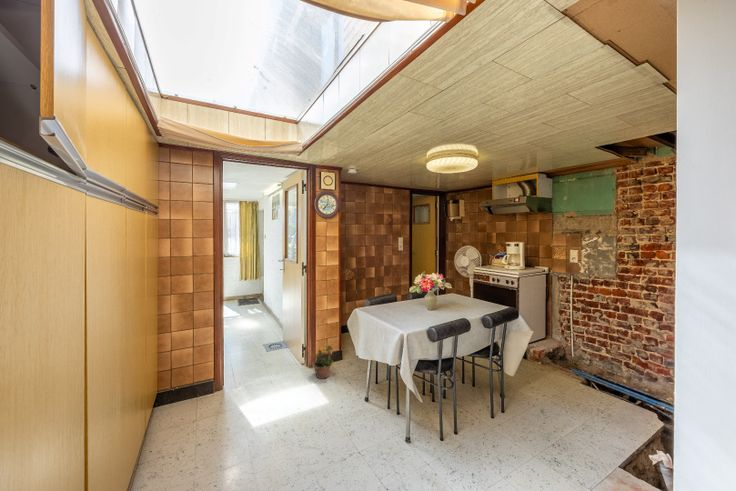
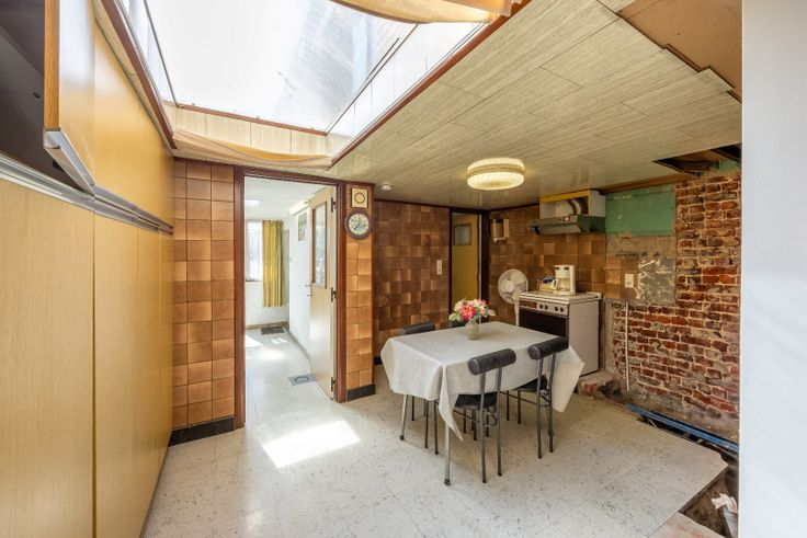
- potted plant (322, 359)
